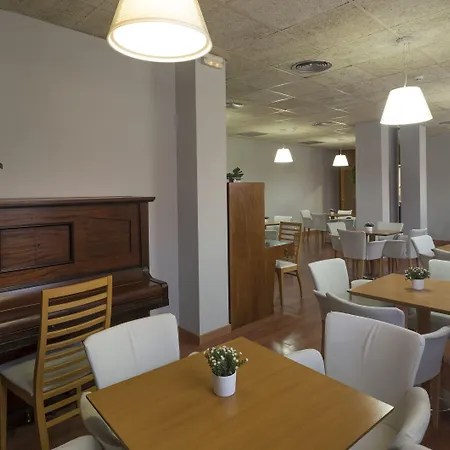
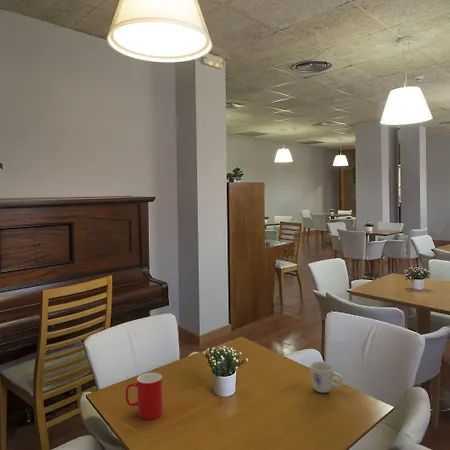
+ mug (326, 379)
+ cup (145, 395)
